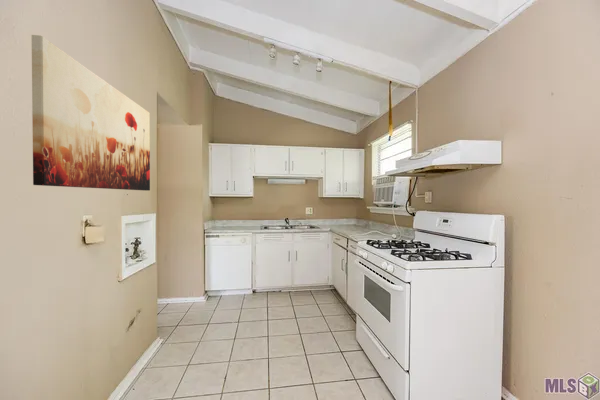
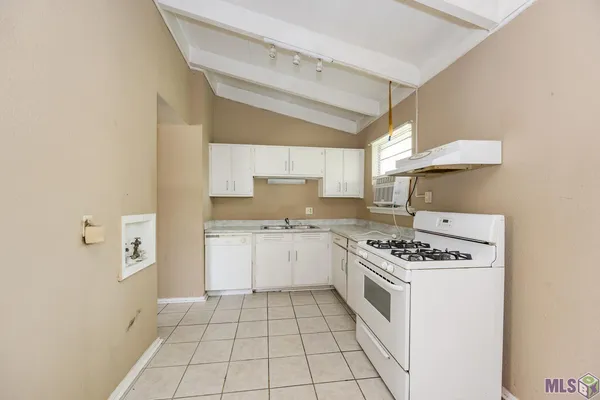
- wall art (109, 137)
